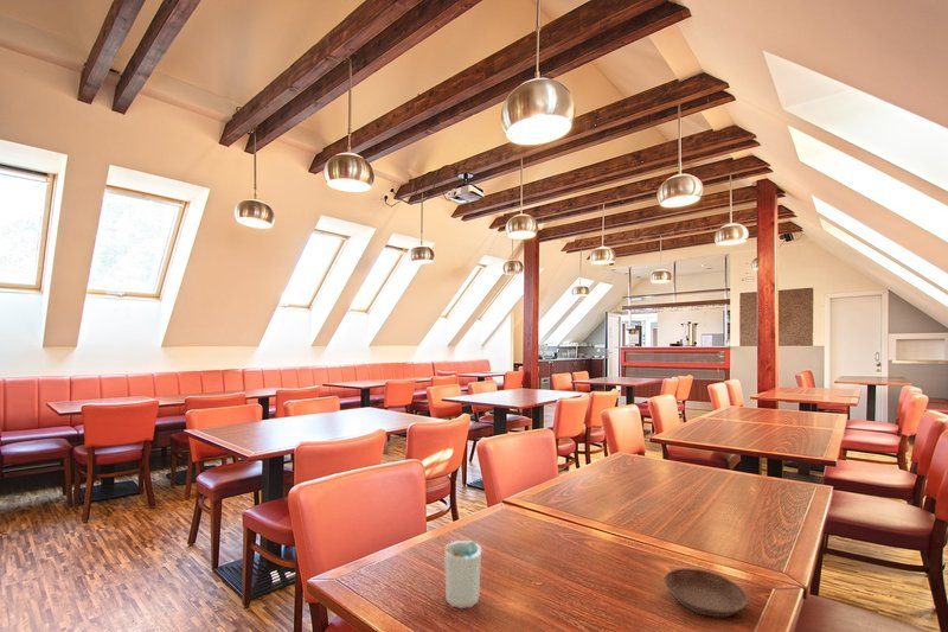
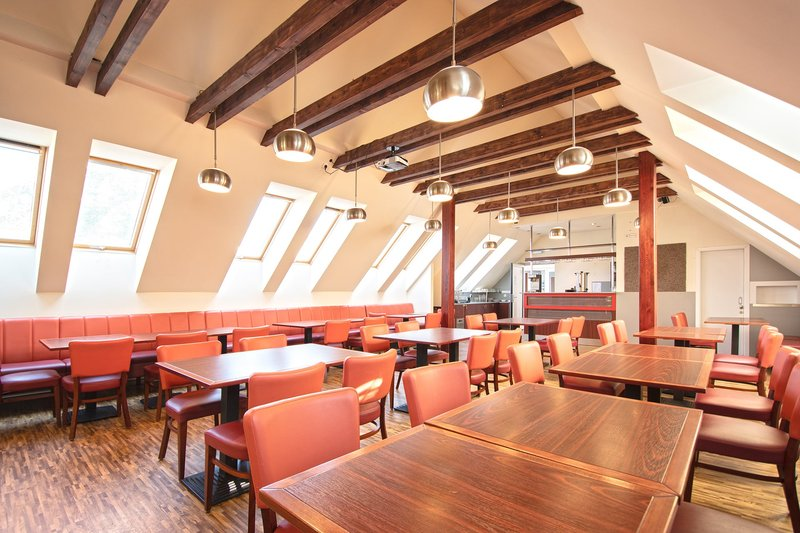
- saucer (704, 594)
- cup (461, 568)
